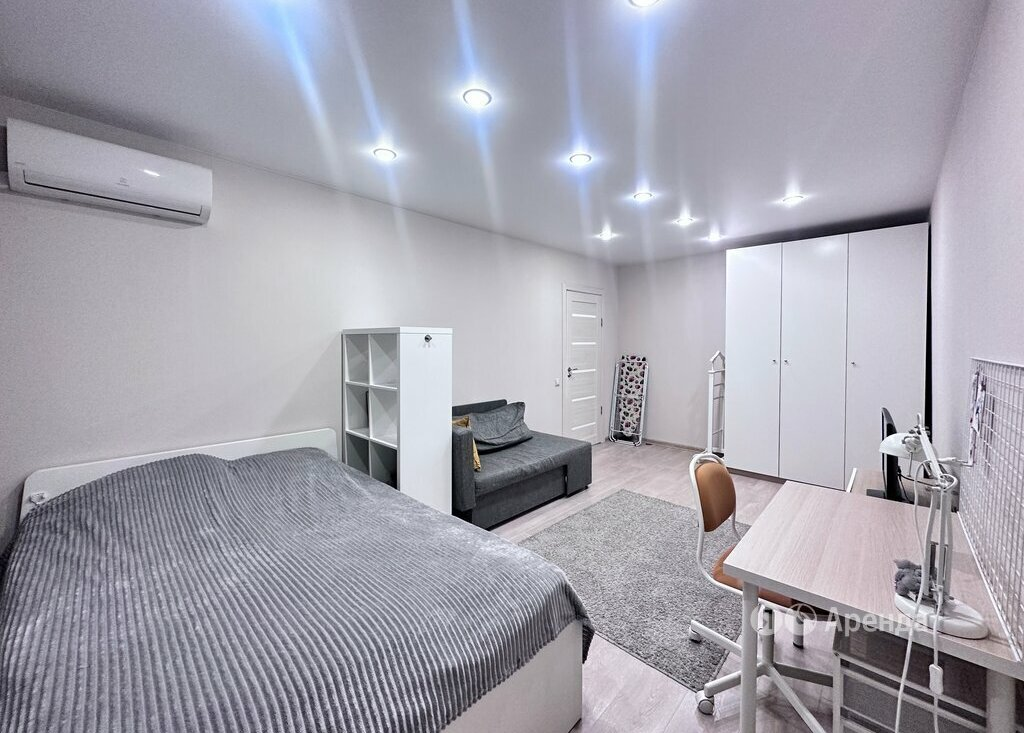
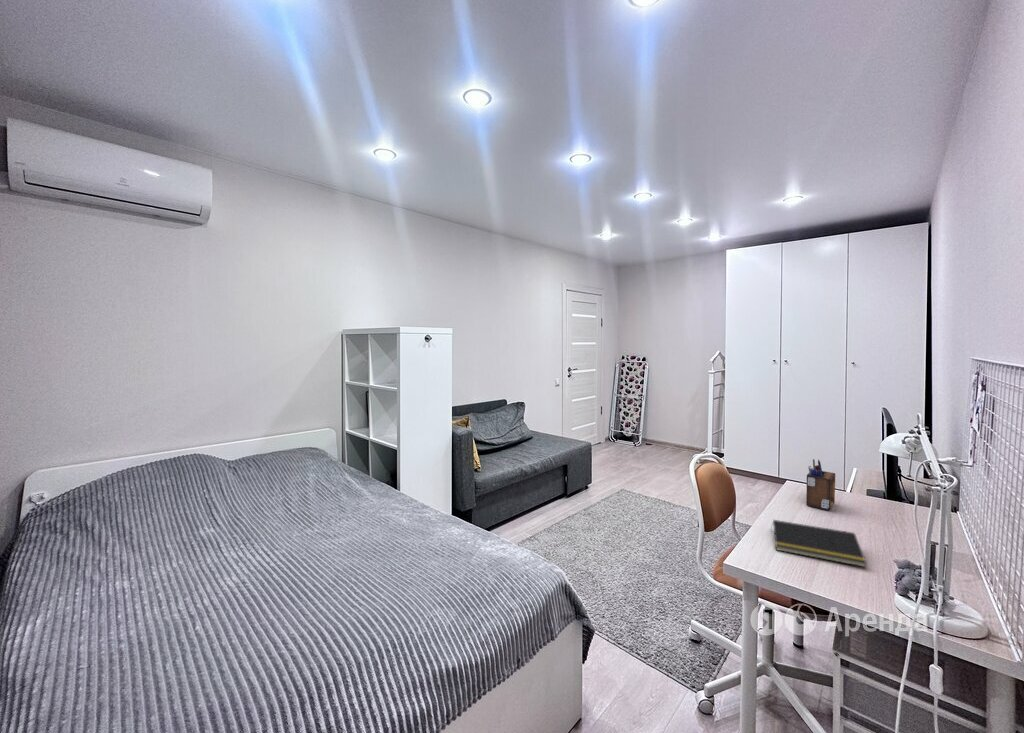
+ notepad (815, 541)
+ desk organizer (820, 483)
